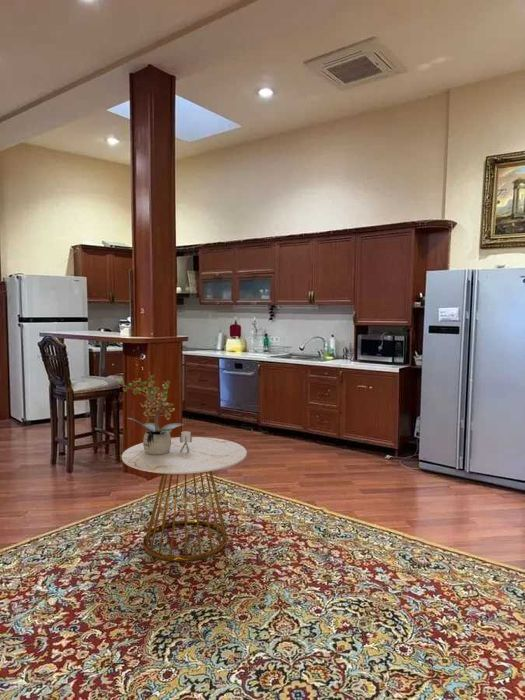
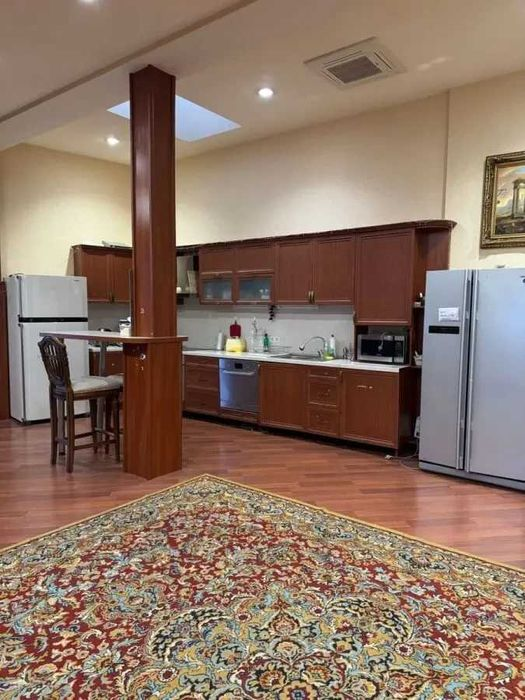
- side table (185, 486)
- potted plant (154, 413)
